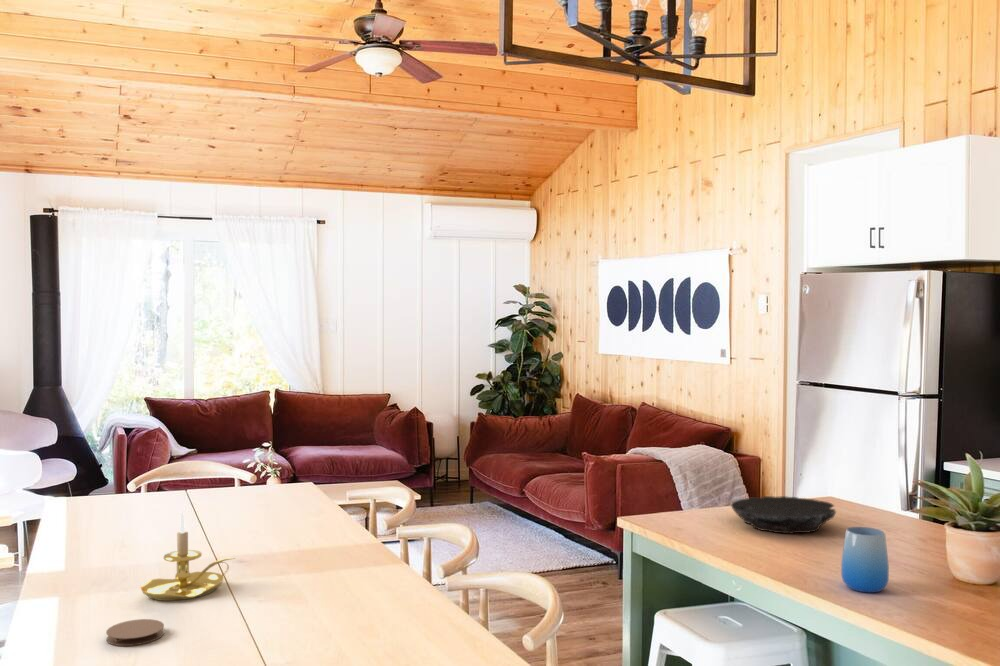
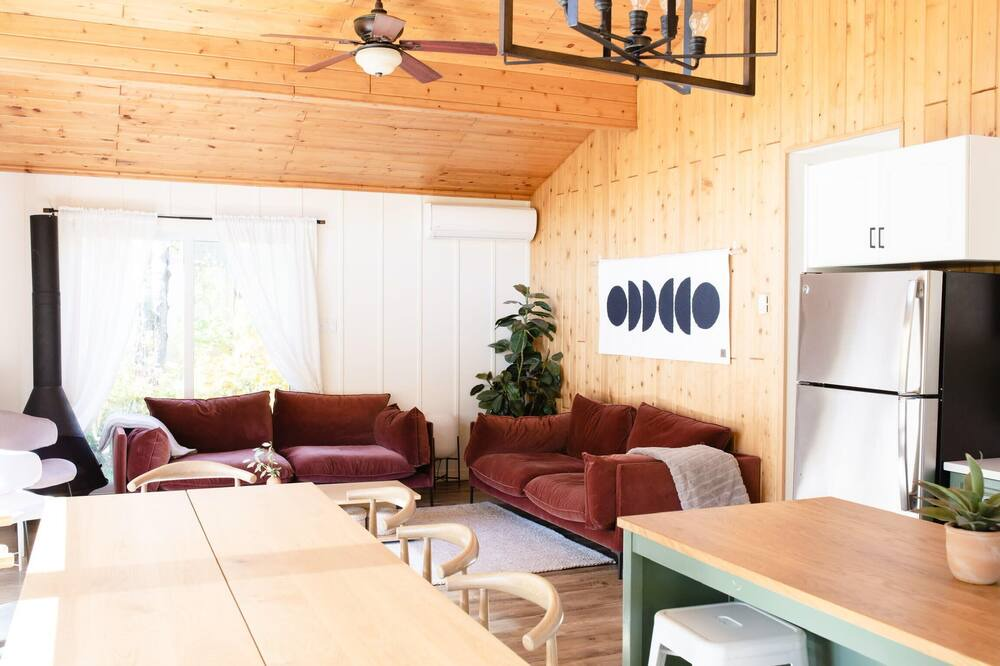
- bowl (783, 514)
- cup (864, 559)
- candle holder (189, 550)
- coaster (135, 632)
